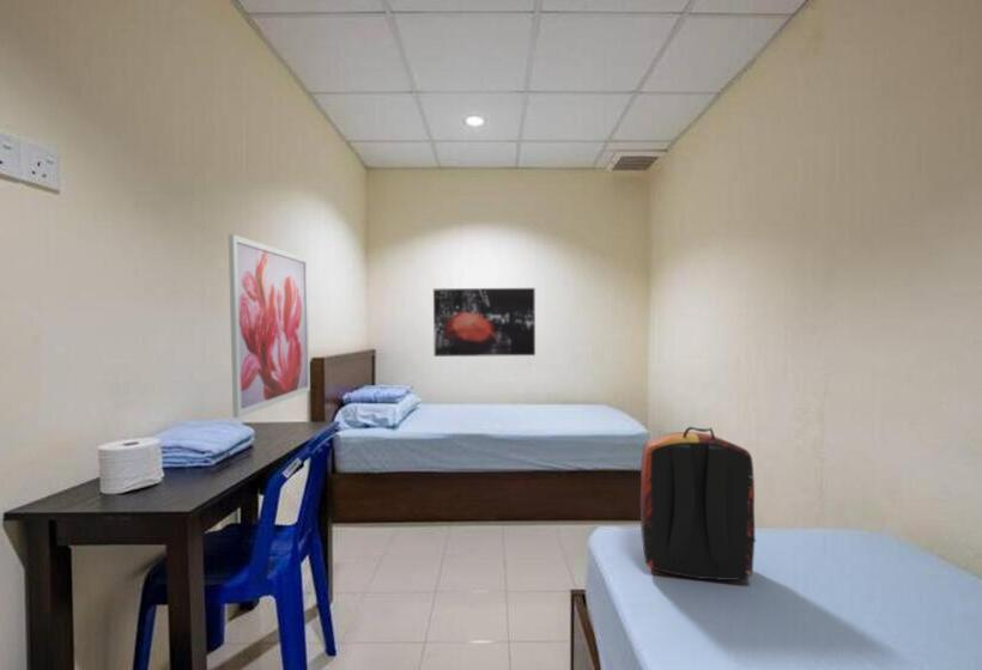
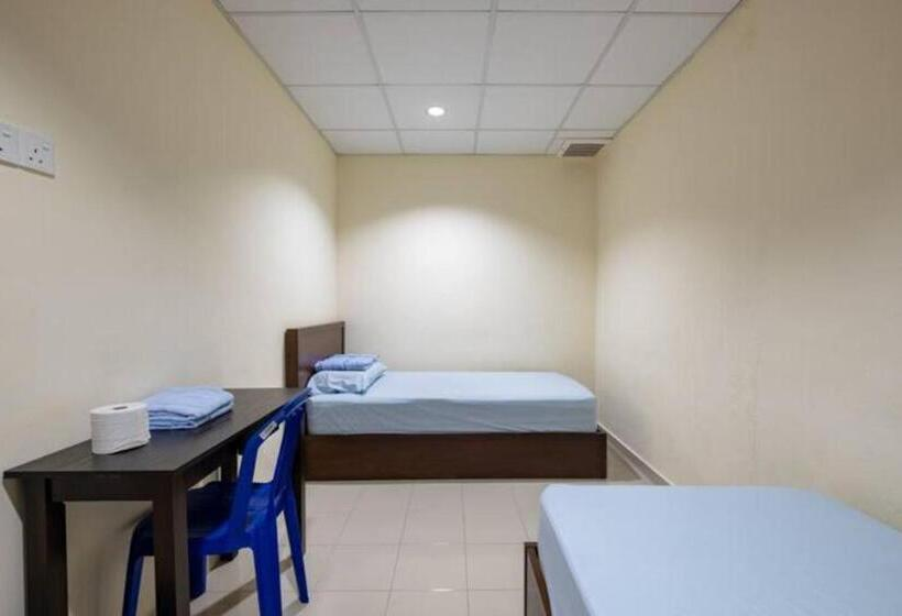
- wall art (275, 325)
- backpack (693, 494)
- wall art (484, 322)
